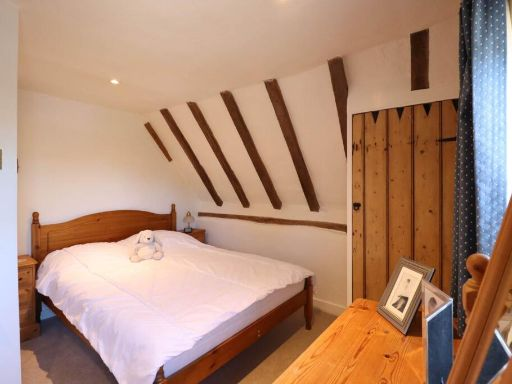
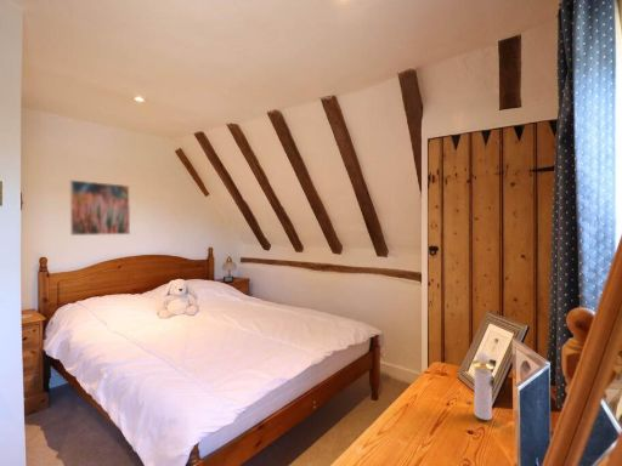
+ perfume bottle (482, 383)
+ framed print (101, 209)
